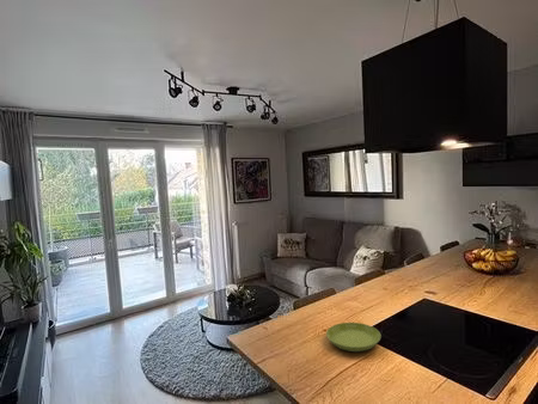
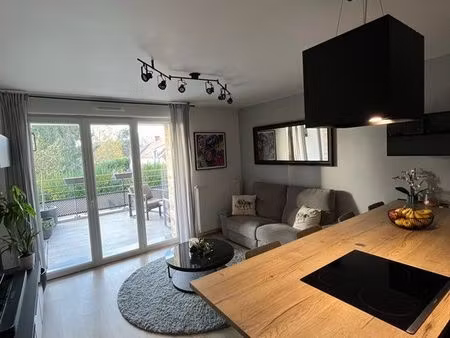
- saucer (353, 337)
